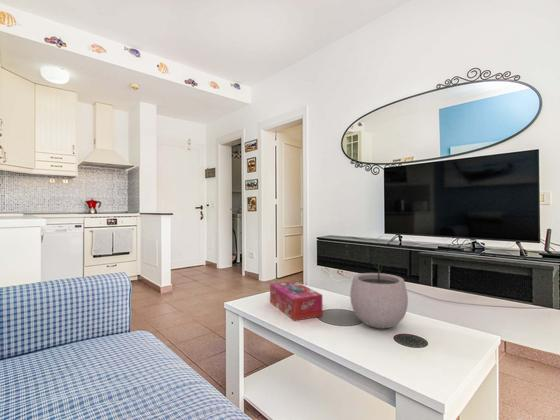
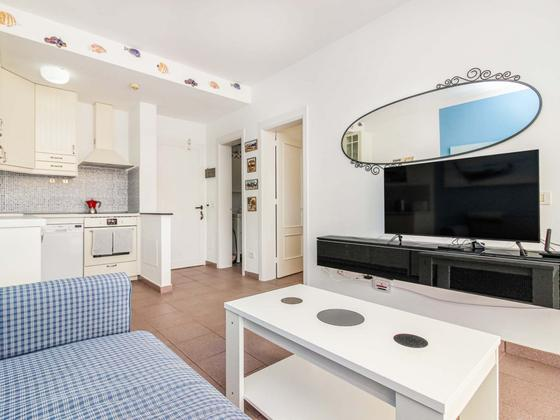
- tissue box (294, 298)
- plant pot (378, 291)
